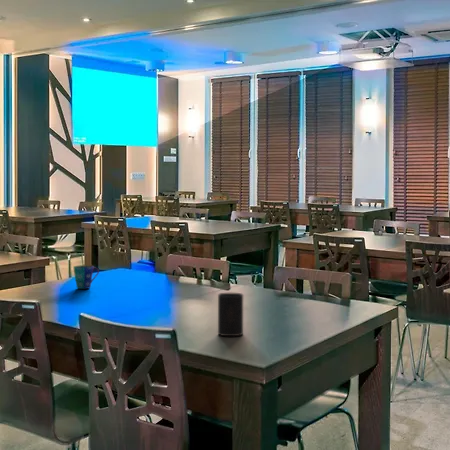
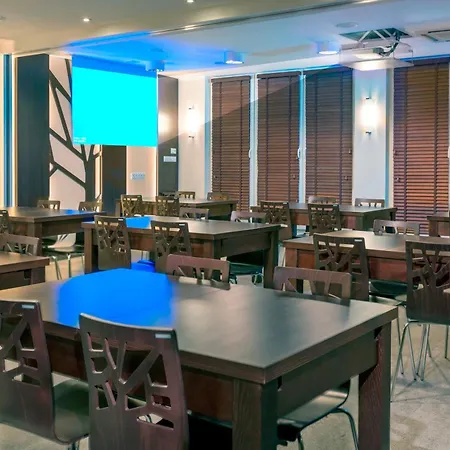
- cup (230, 314)
- cup (86, 277)
